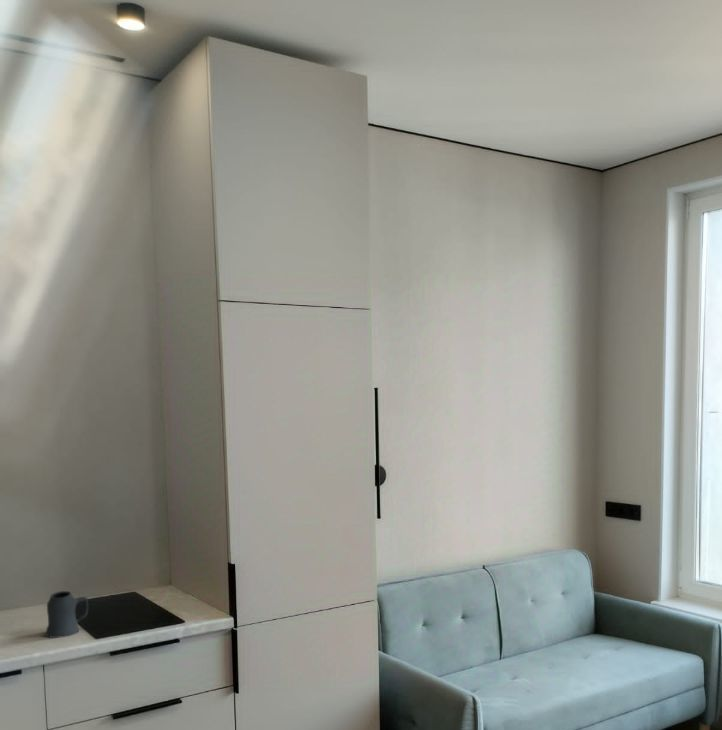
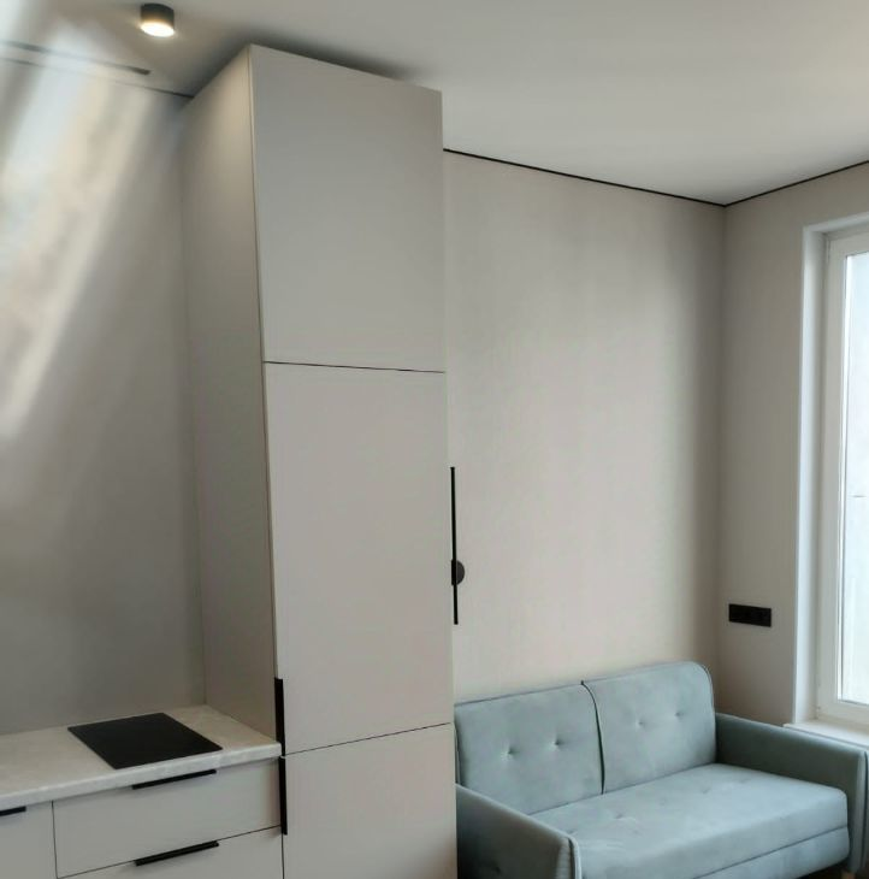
- mug (66, 612)
